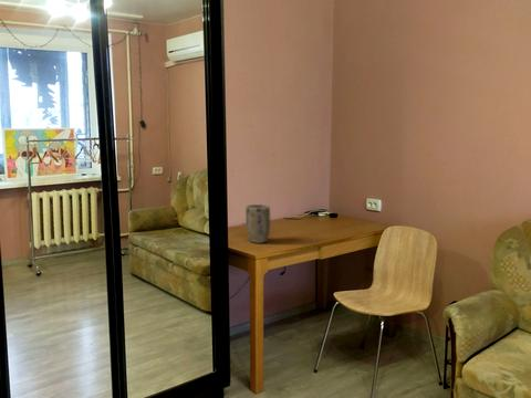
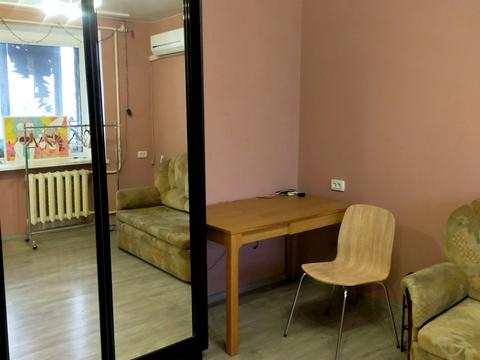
- plant pot (258, 223)
